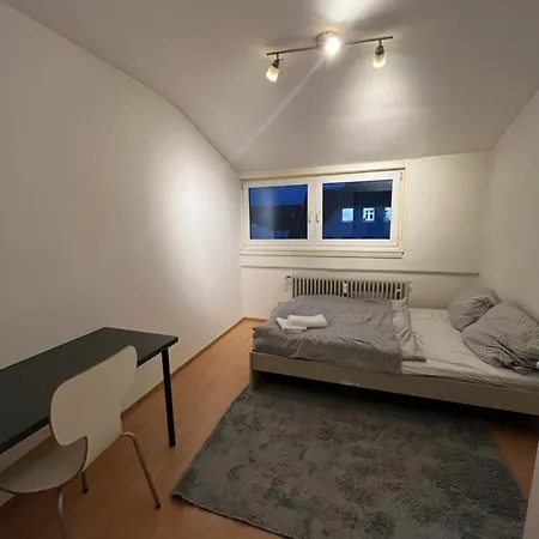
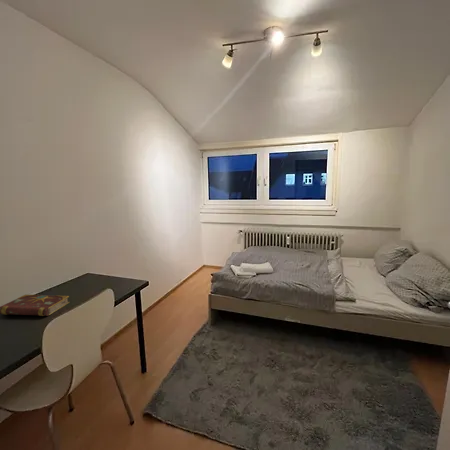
+ book (35, 305)
